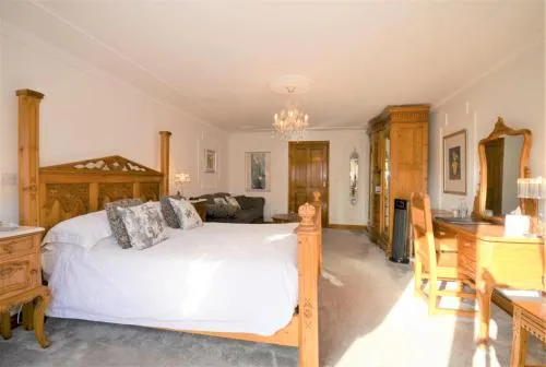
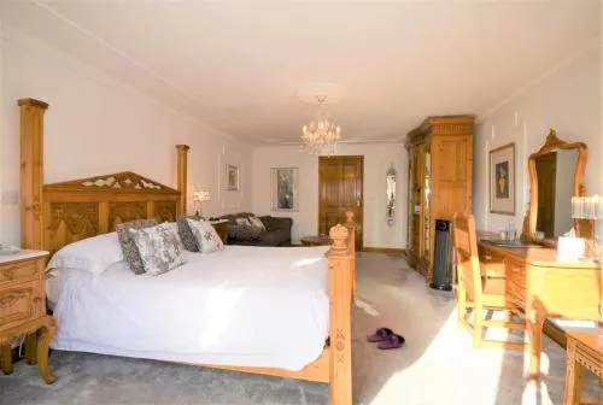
+ slippers (386, 335)
